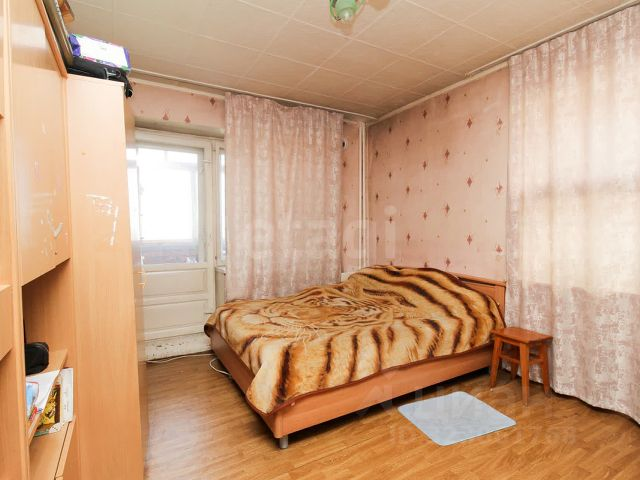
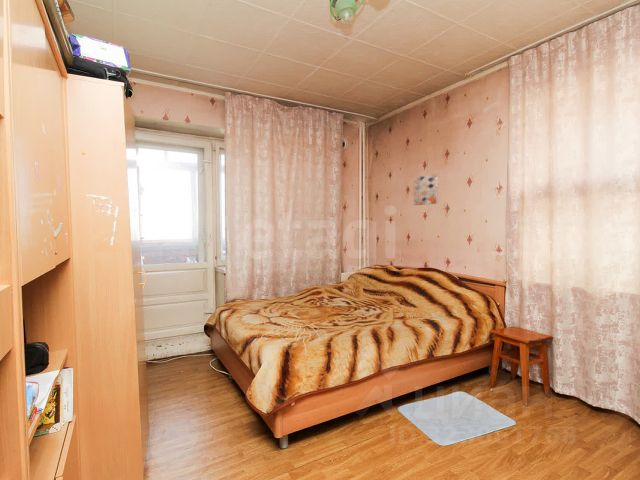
+ wall art (425, 190)
